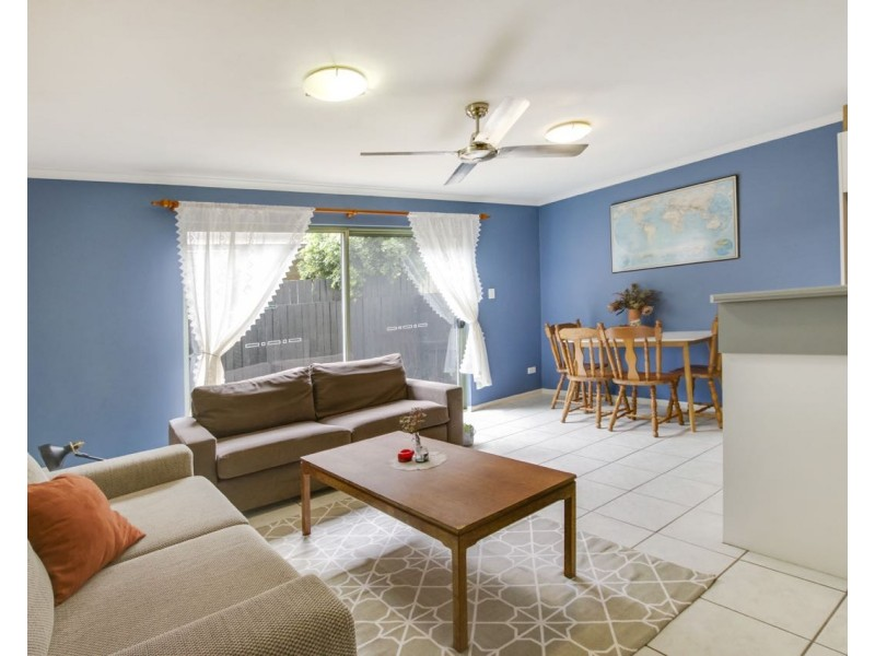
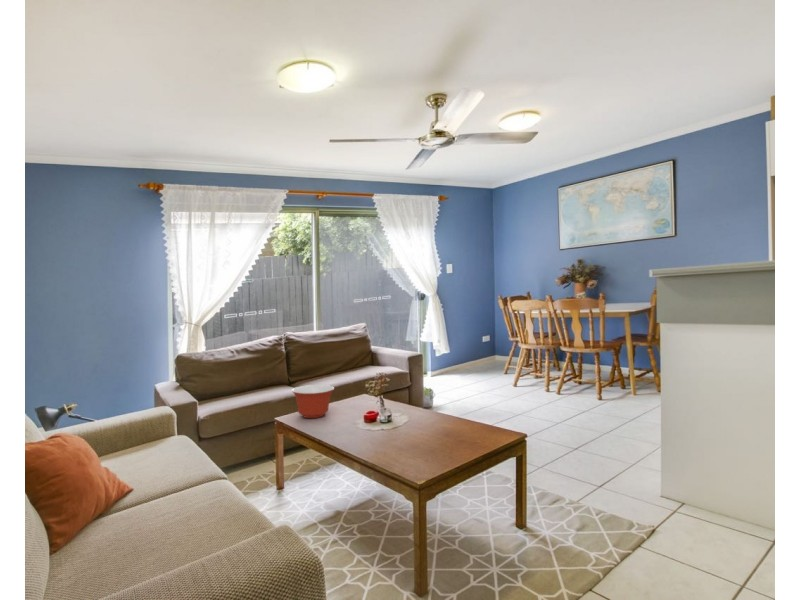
+ mixing bowl (313, 402)
